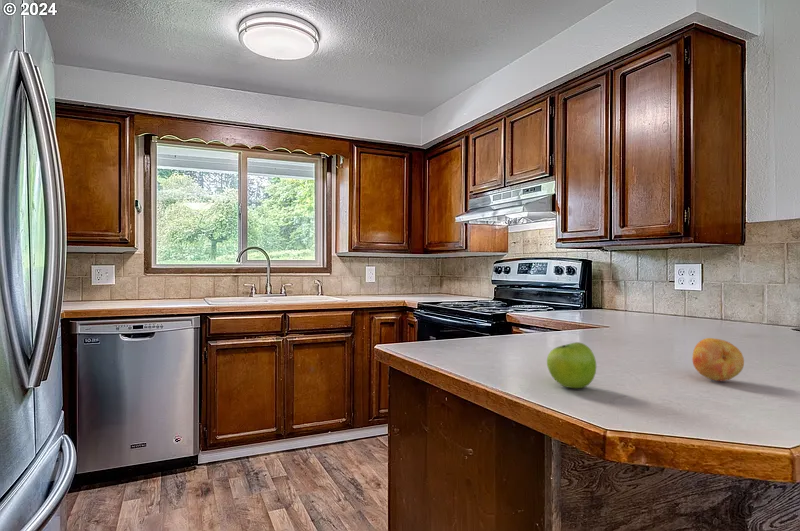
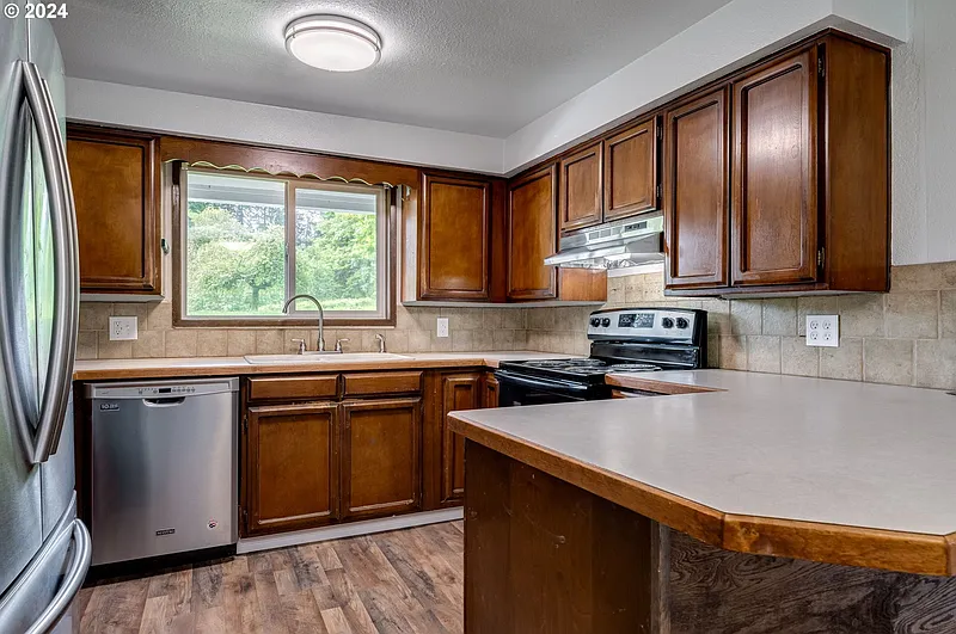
- fruit (571, 364)
- fruit (717, 359)
